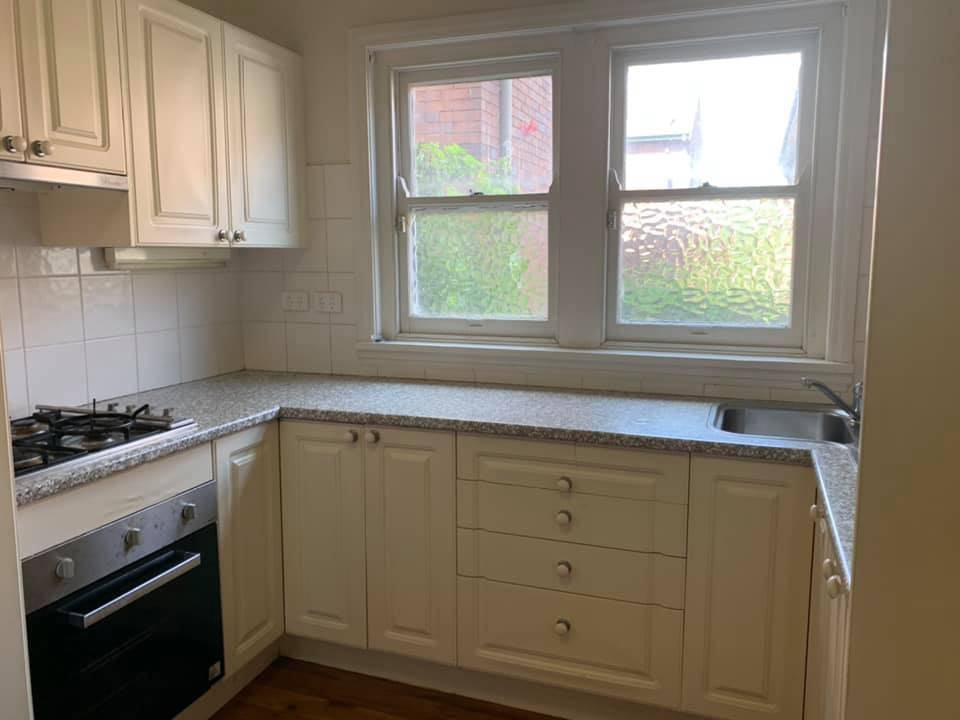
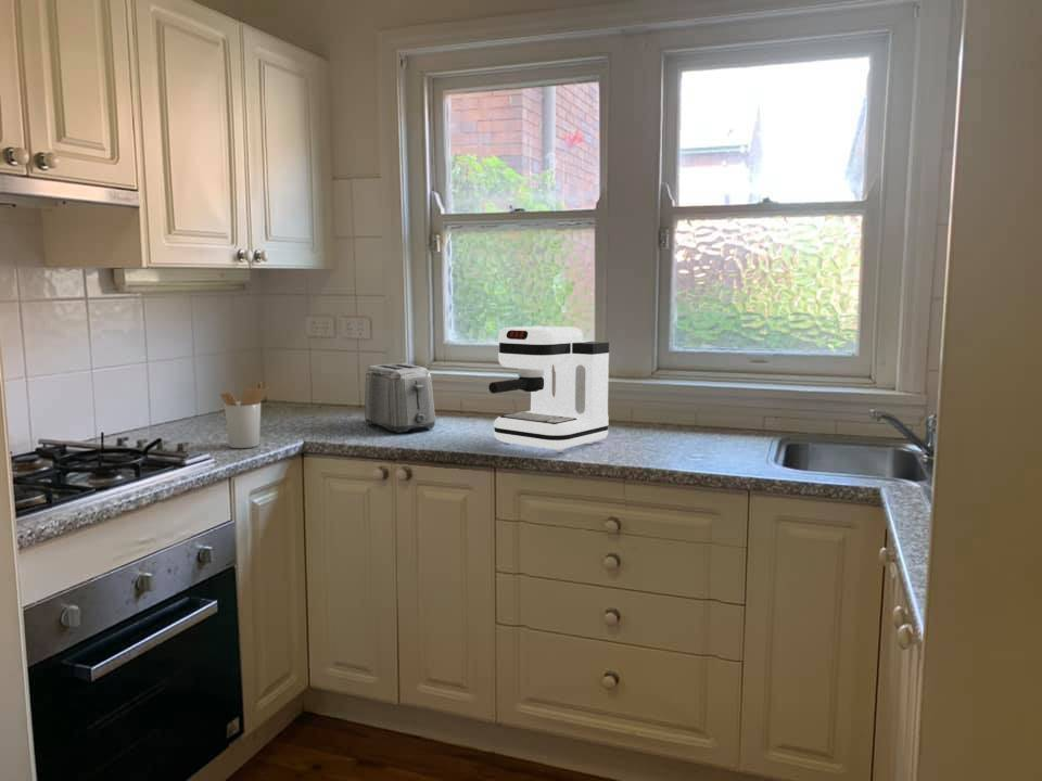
+ coffee maker (547, 385)
+ utensil holder (247, 414)
+ toaster (397, 396)
